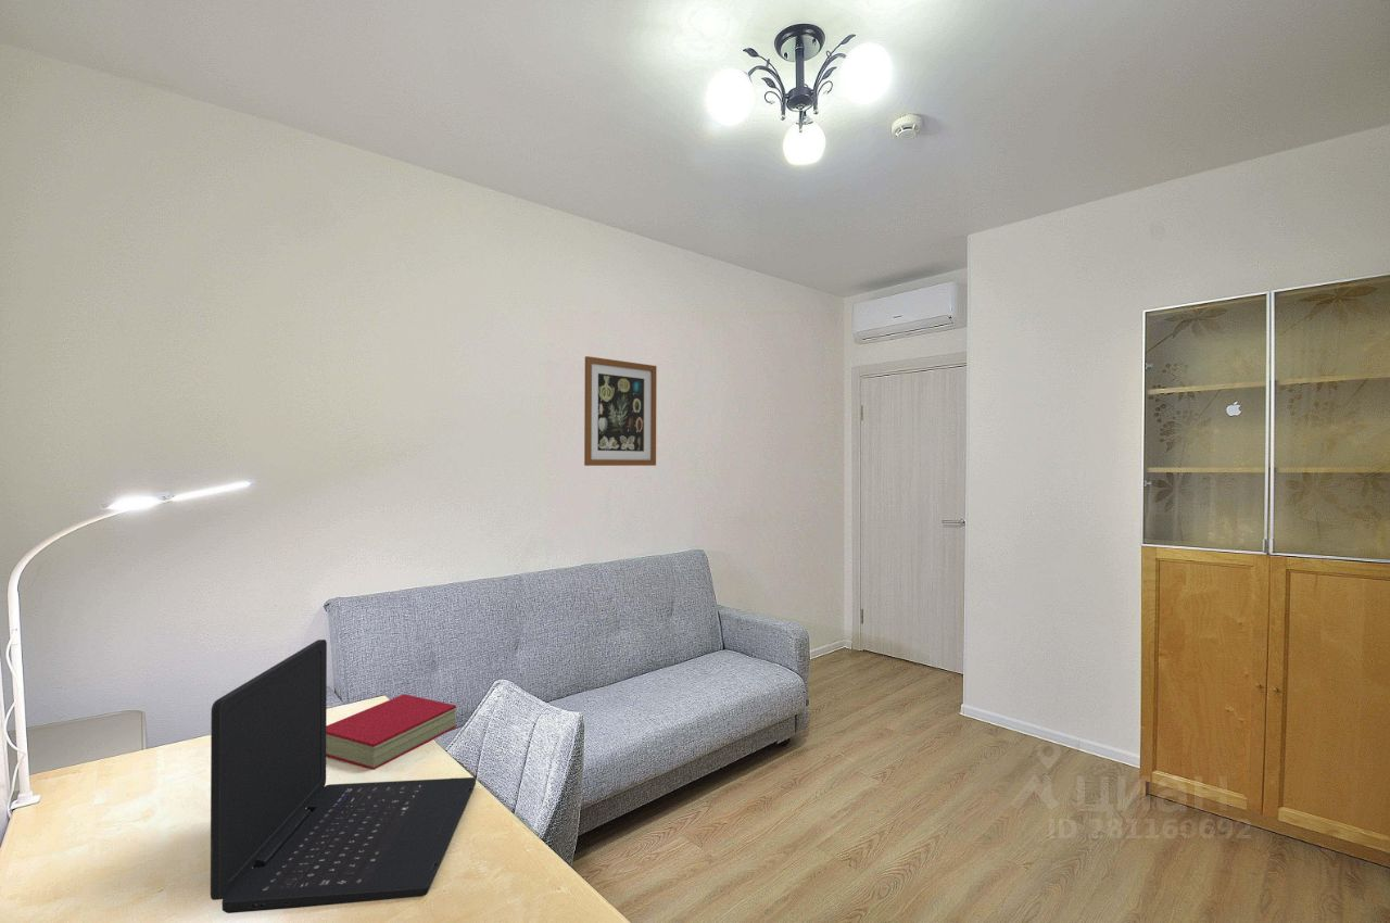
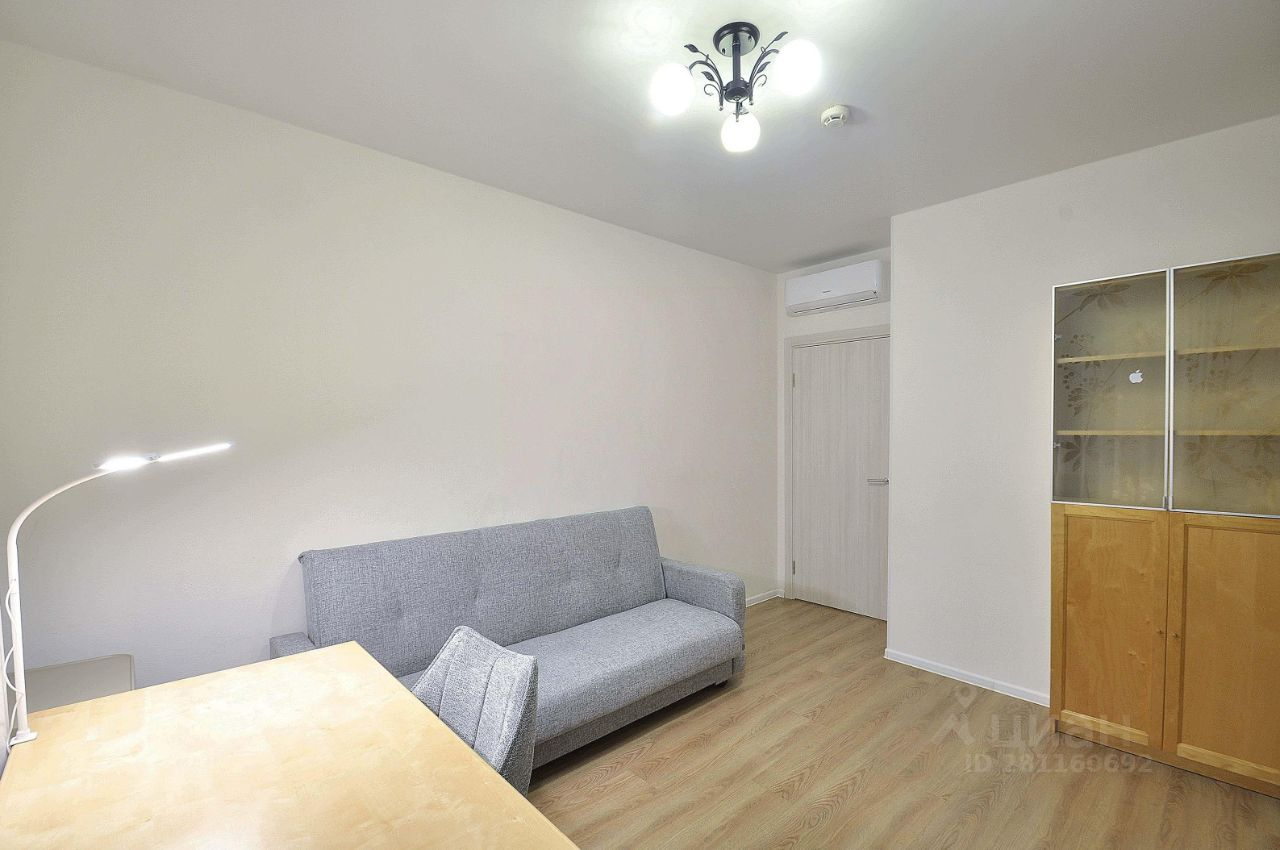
- book (390, 728)
- wall art (621, 413)
- laptop (372, 782)
